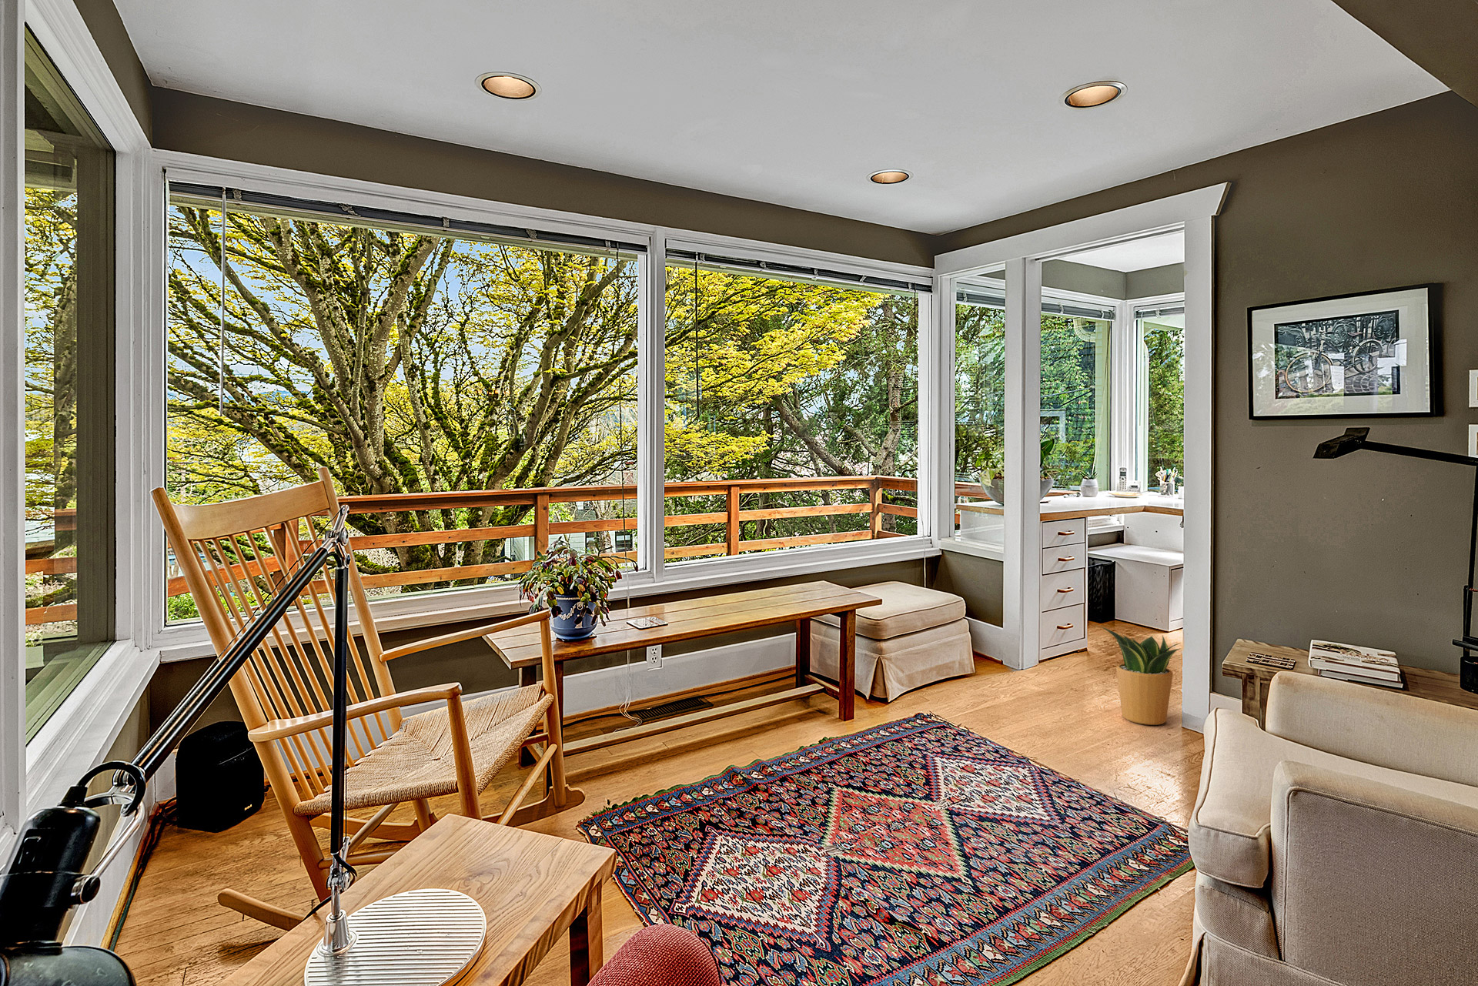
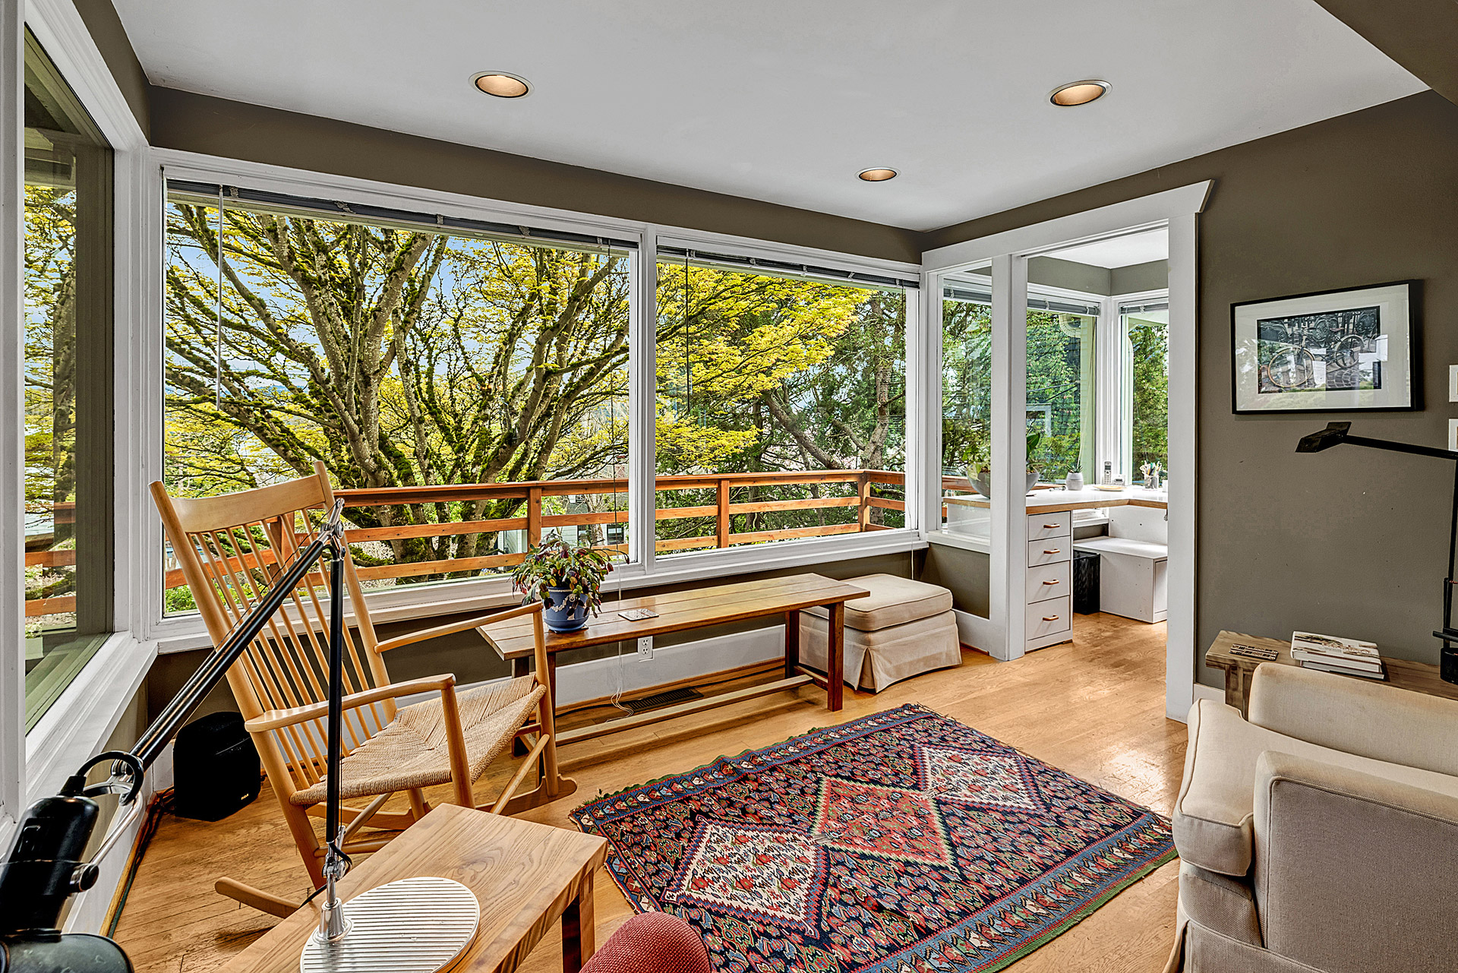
- potted plant (1142, 677)
